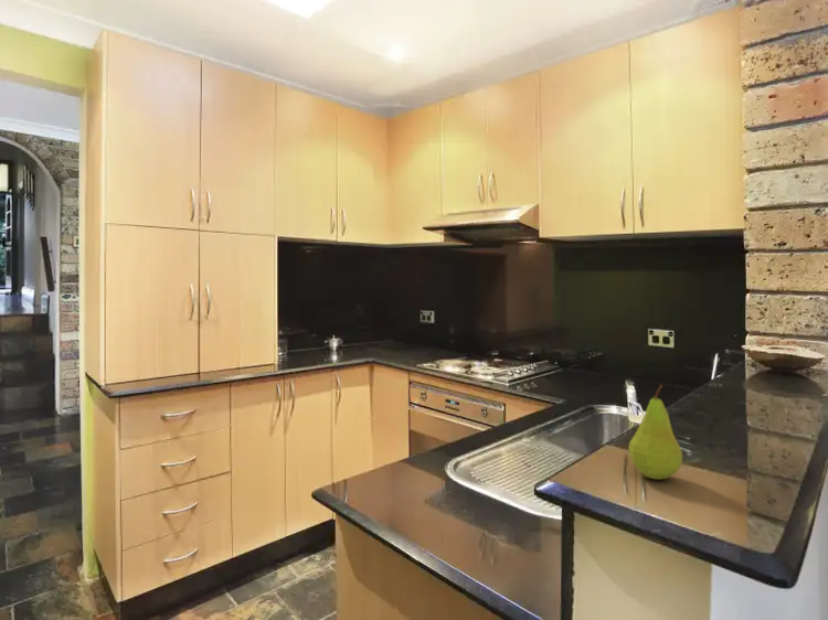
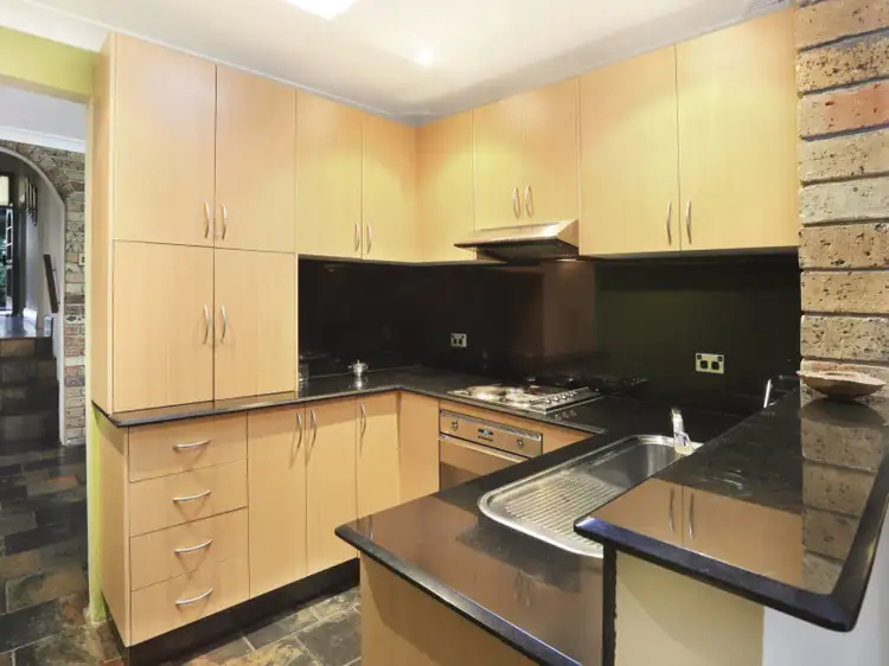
- fruit (655, 430)
